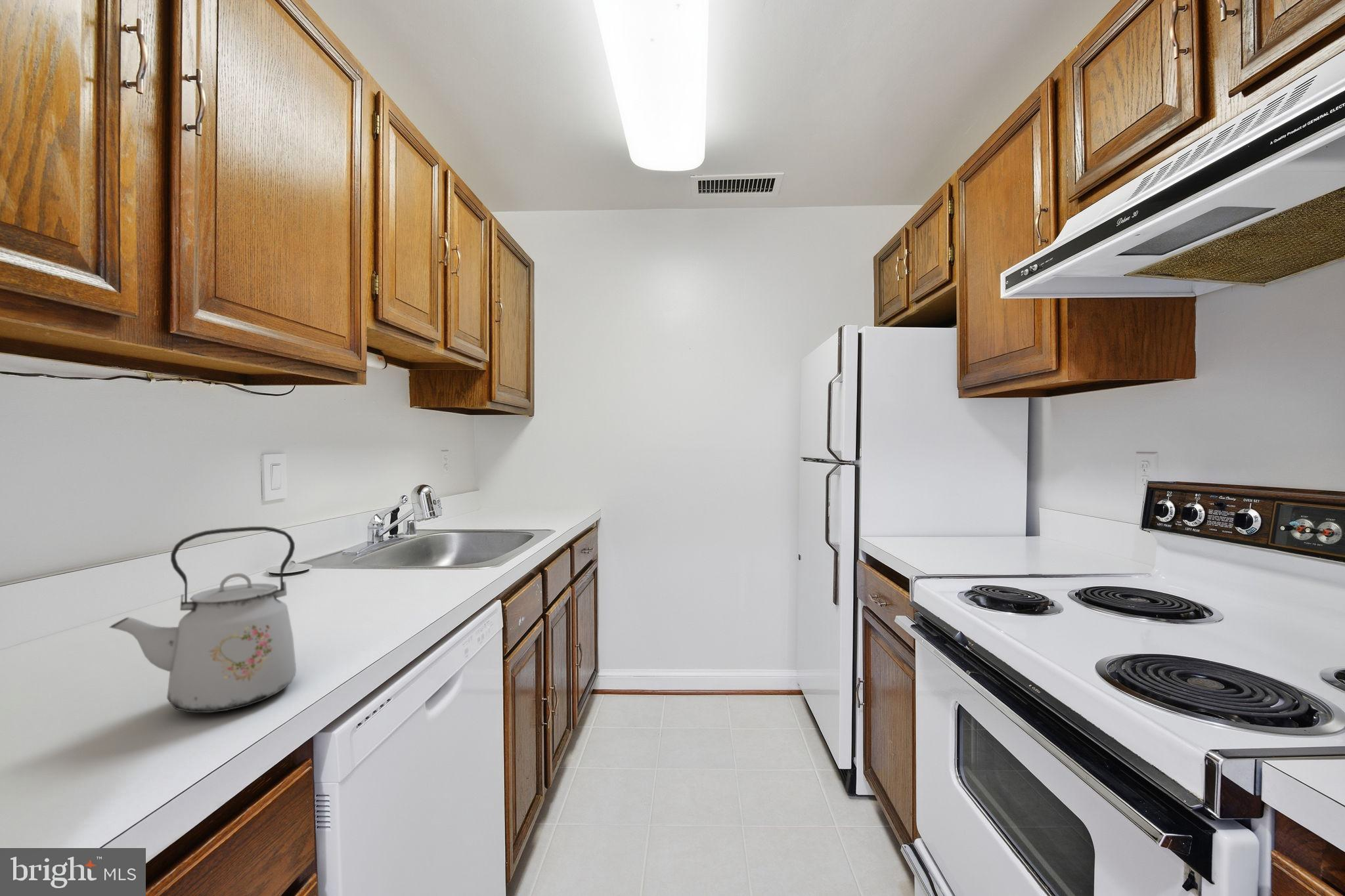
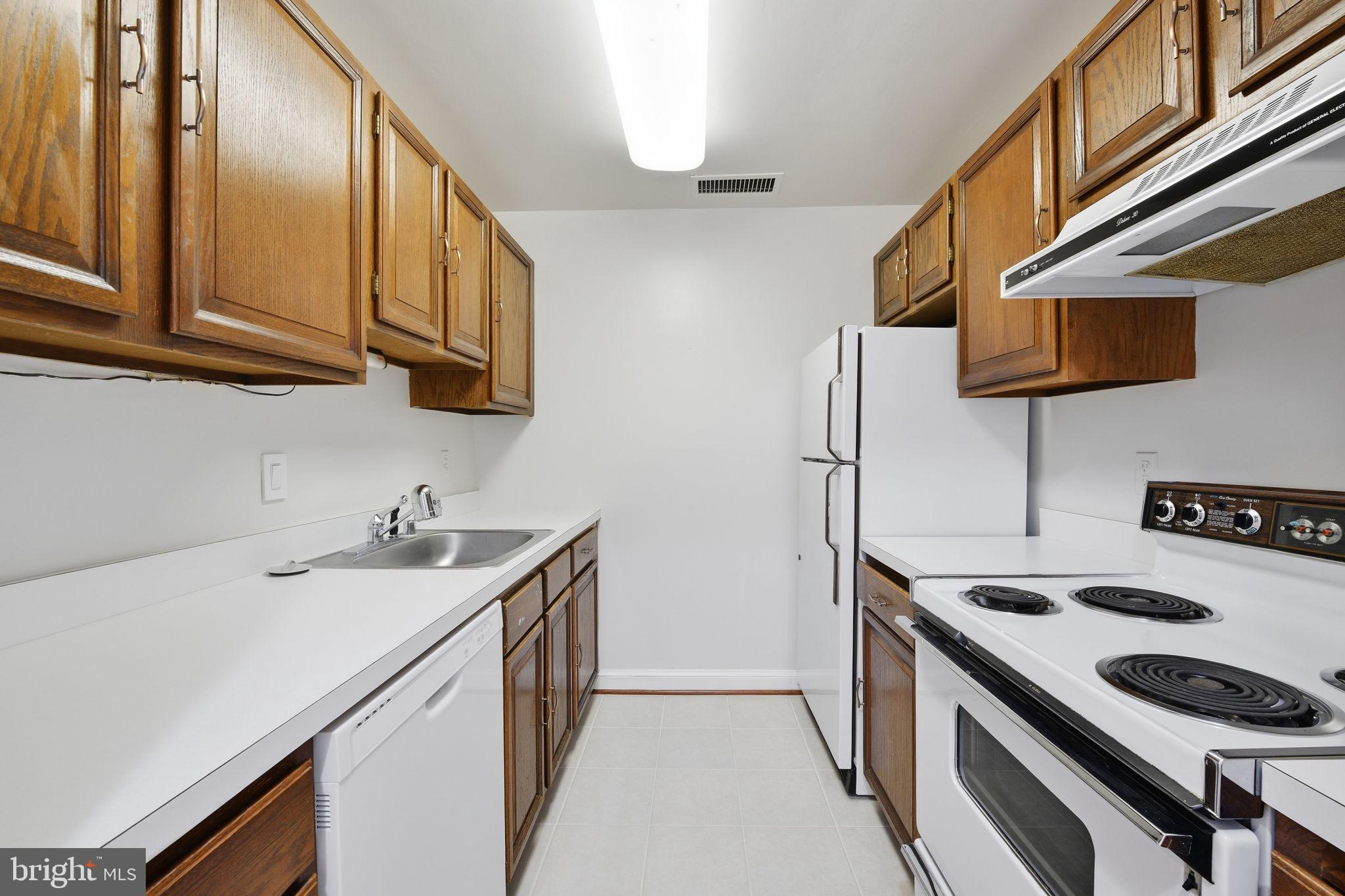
- kettle (211, 616)
